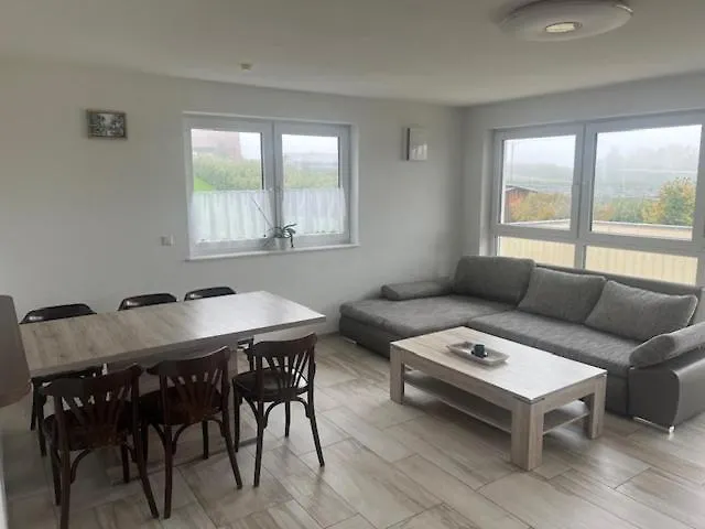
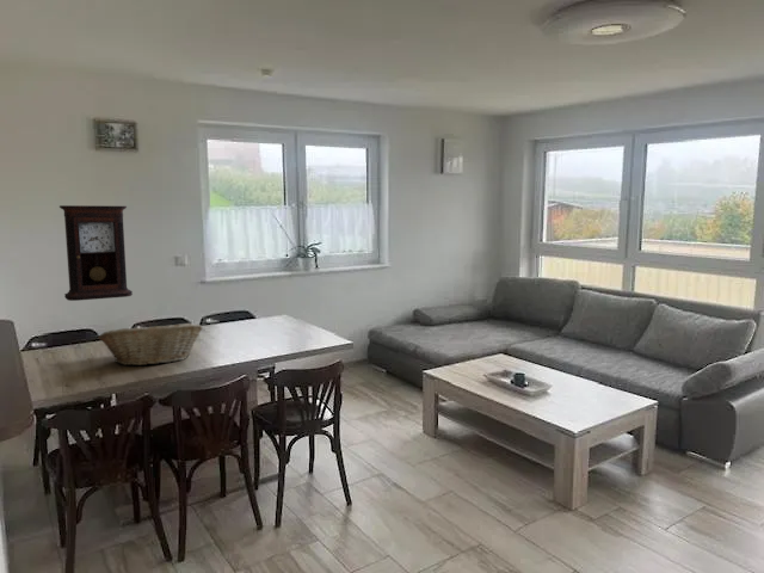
+ fruit basket (152, 339)
+ pendulum clock (97, 252)
